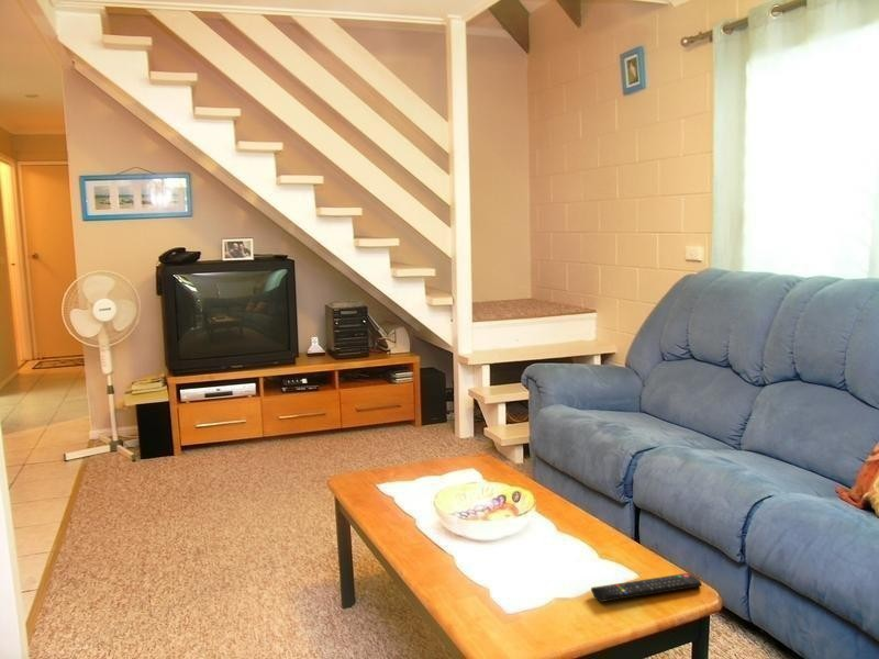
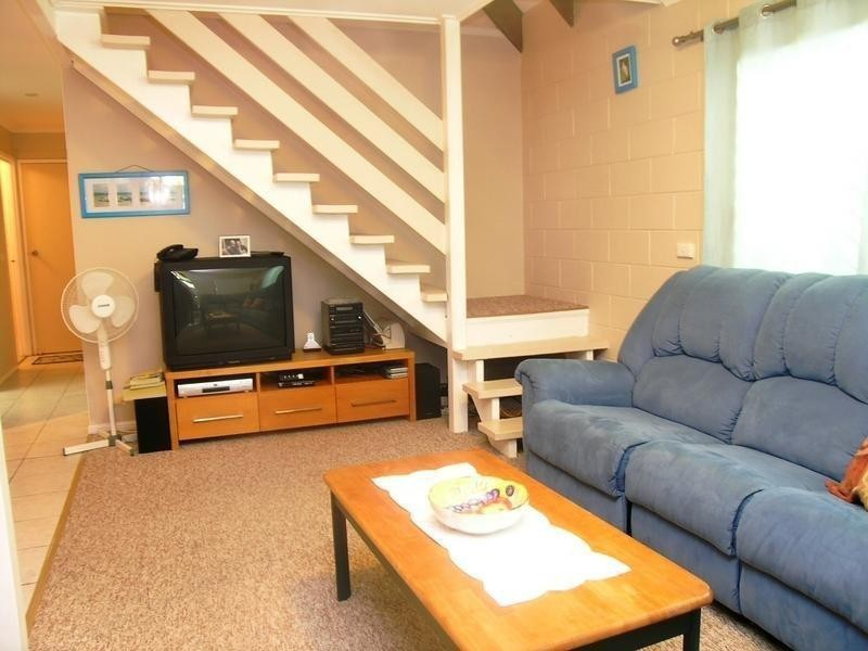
- remote control (647, 588)
